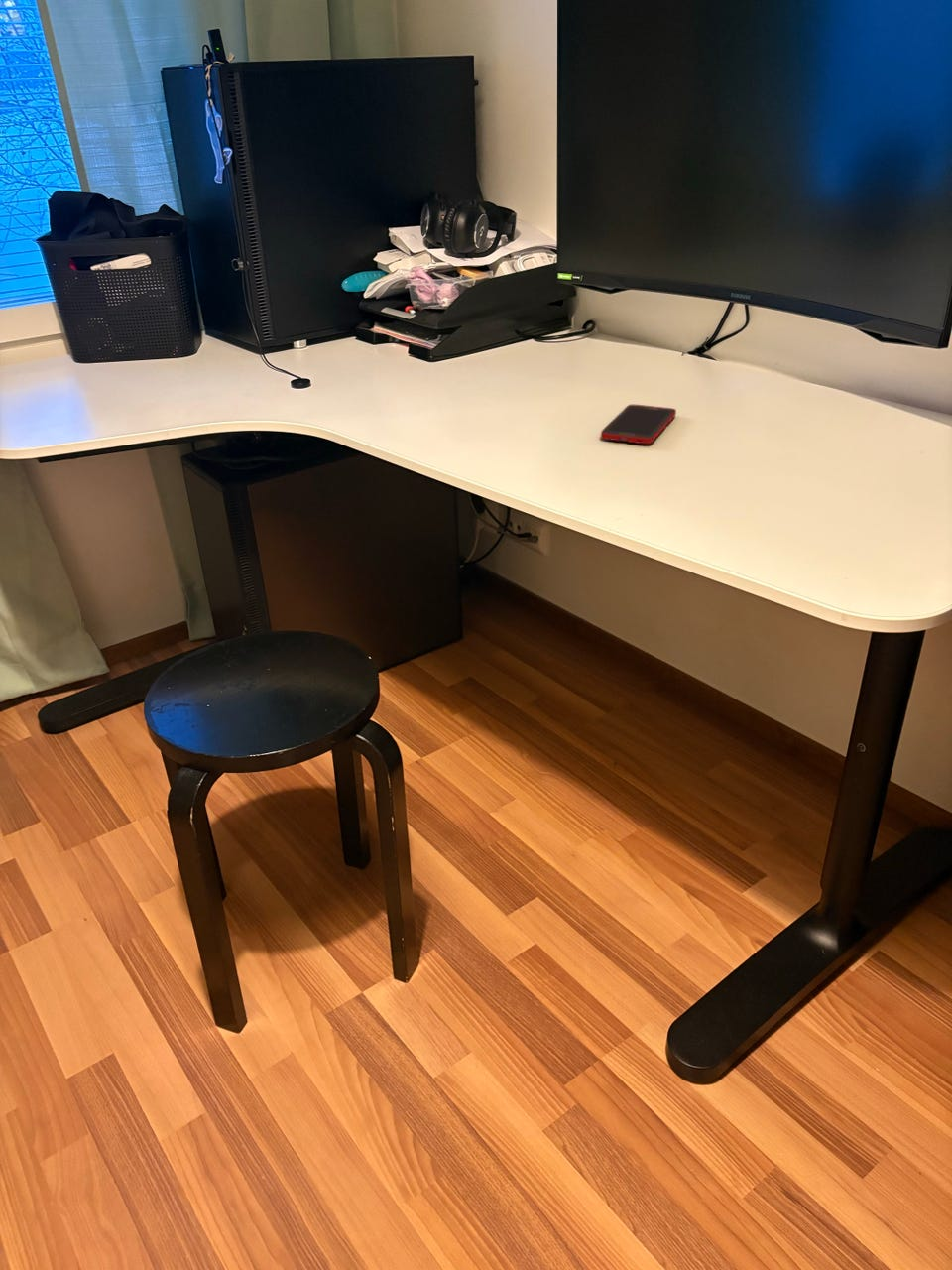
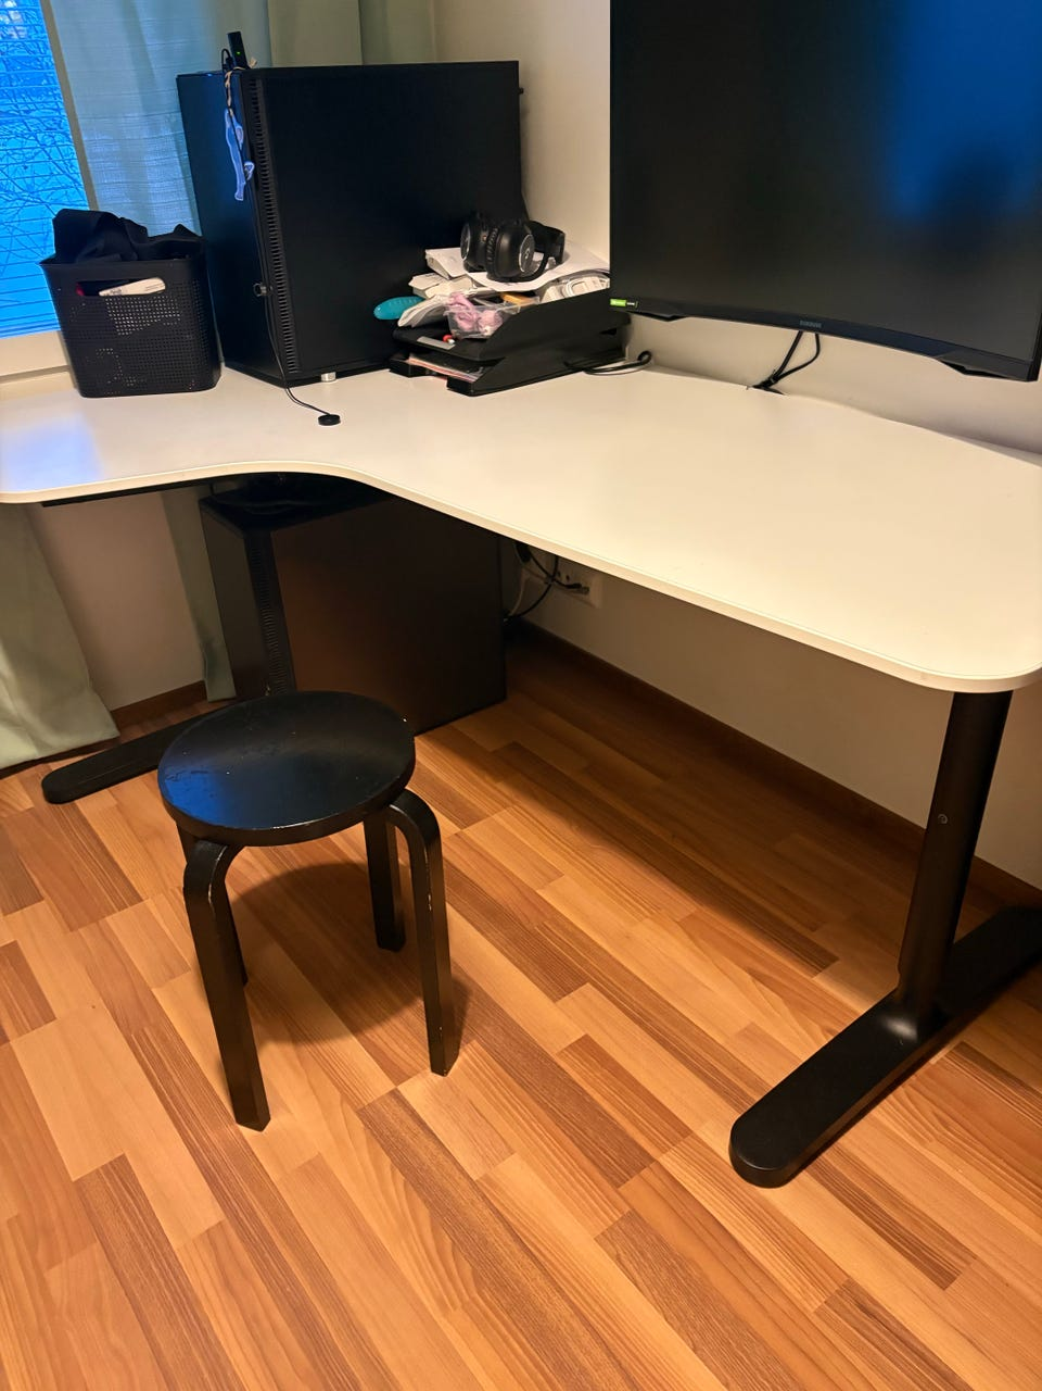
- cell phone (639, 423)
